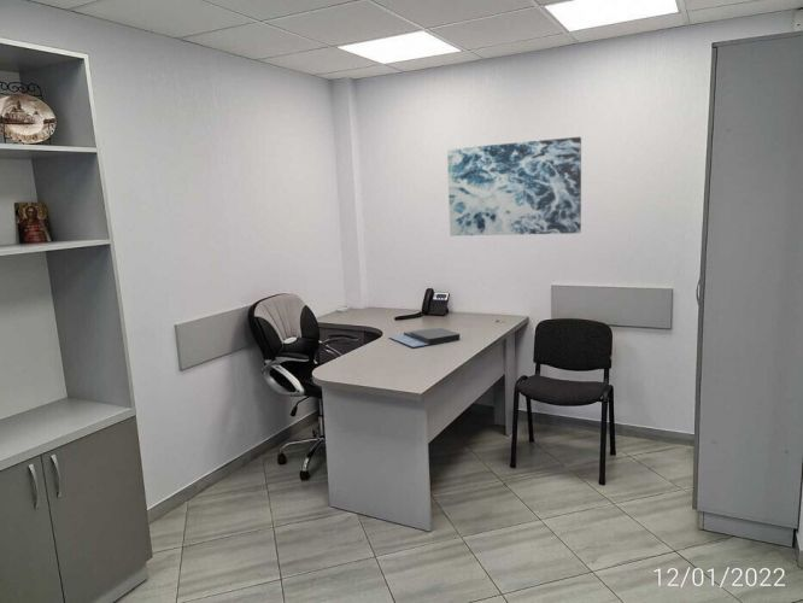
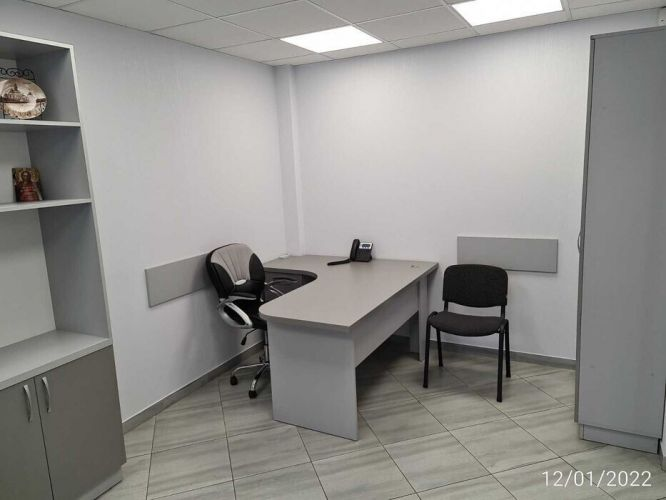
- notebook (423, 335)
- wall art (511, 189)
